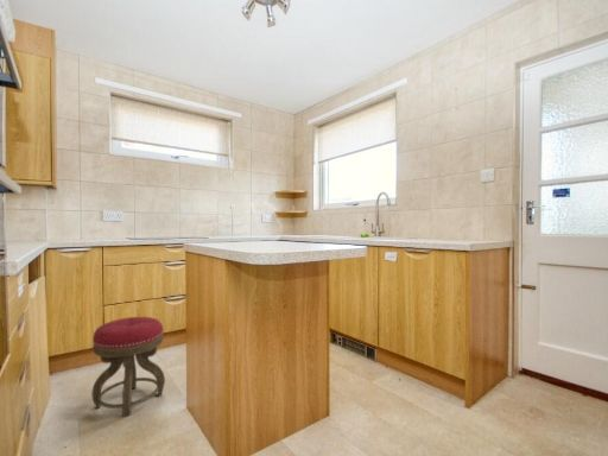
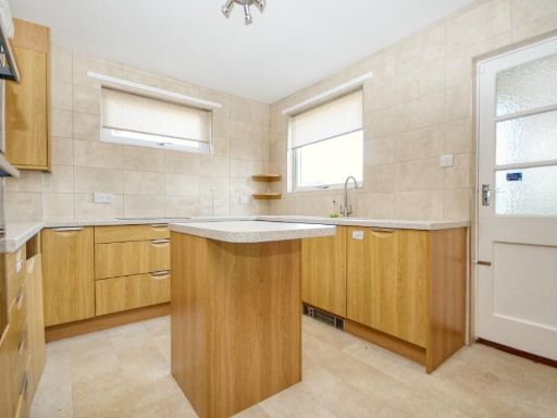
- stool (129, 361)
